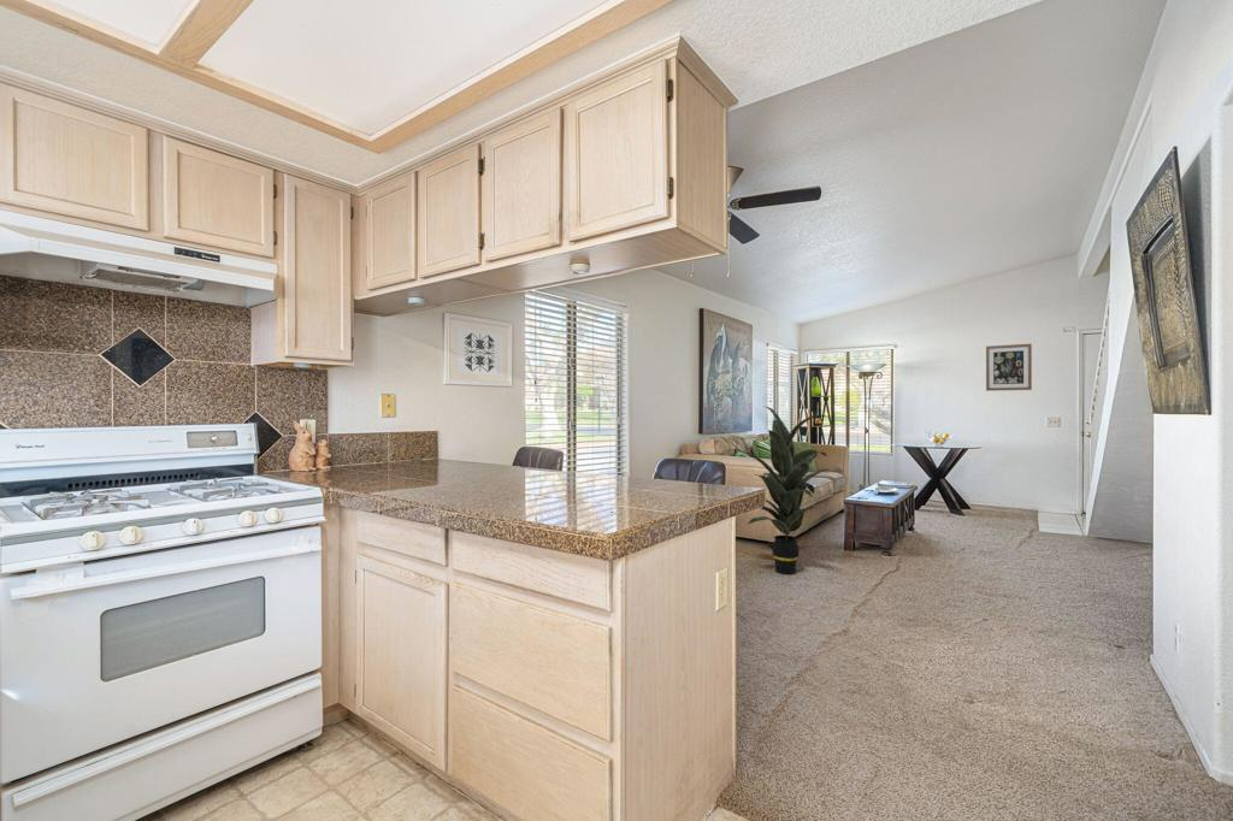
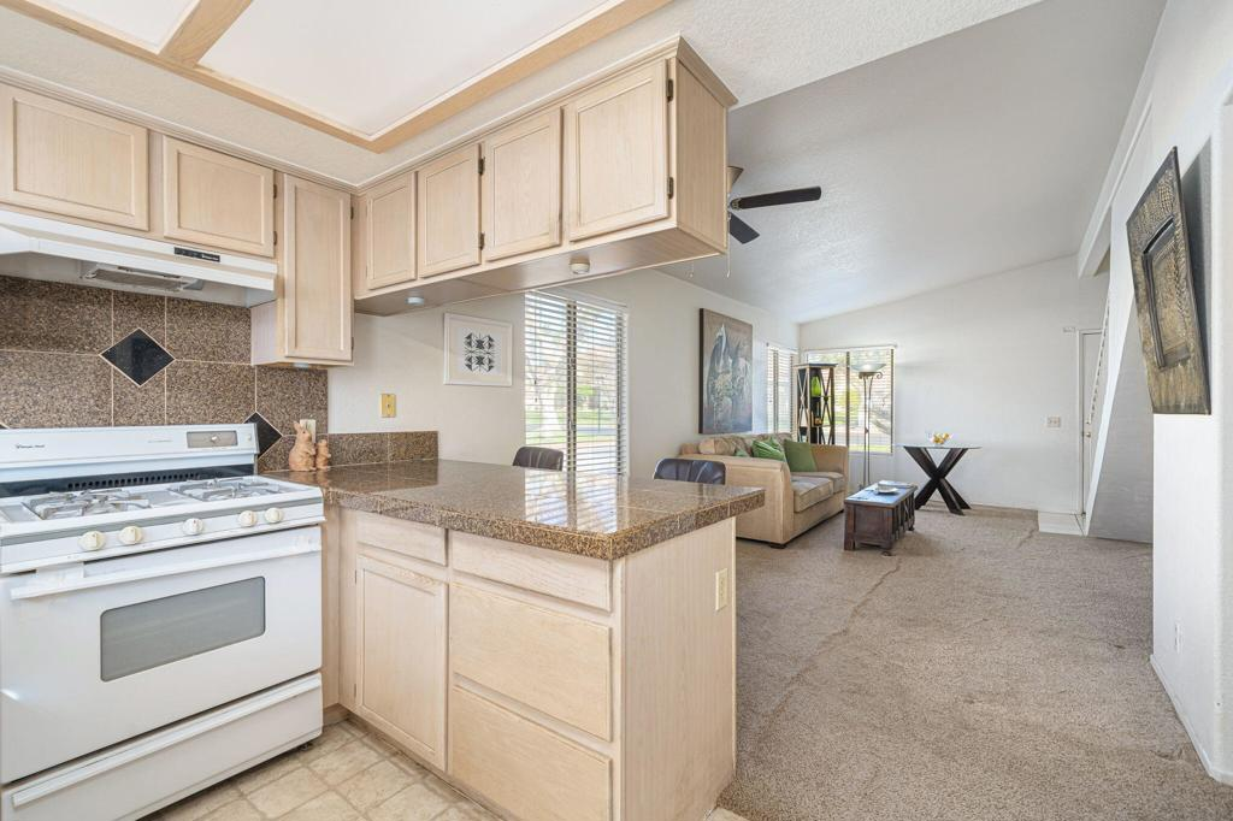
- indoor plant (781, 488)
- wall art (1008, 367)
